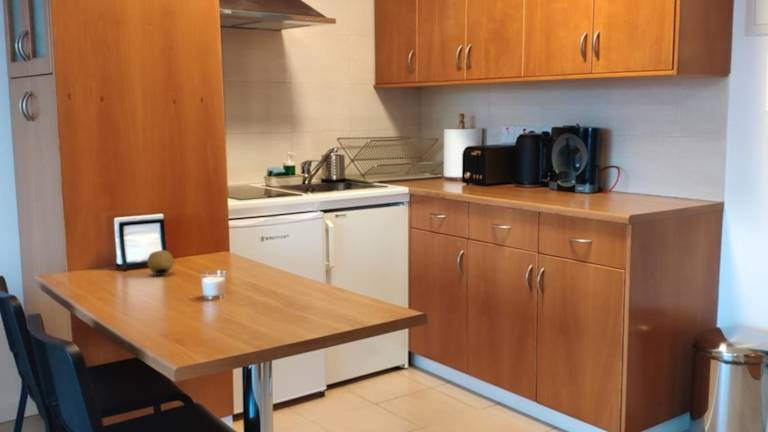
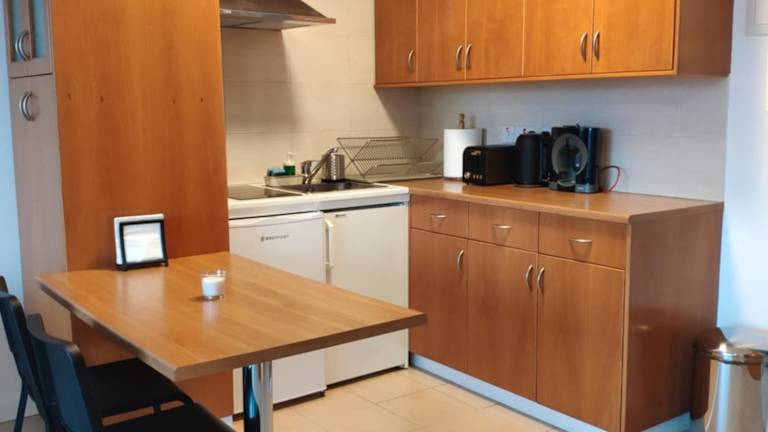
- fruit (160, 262)
